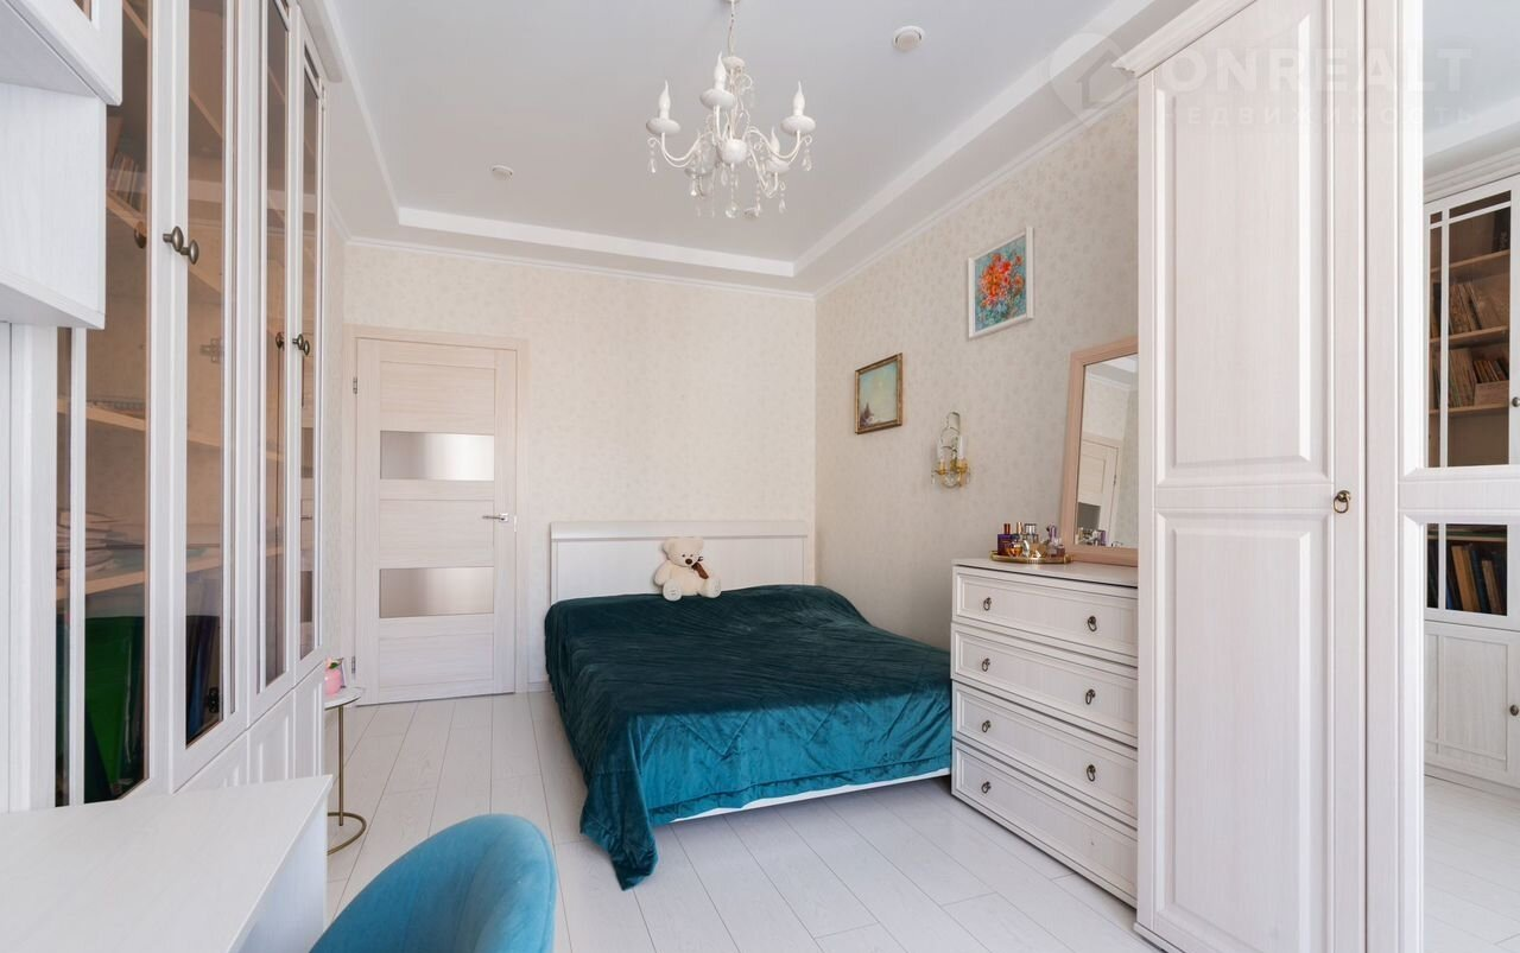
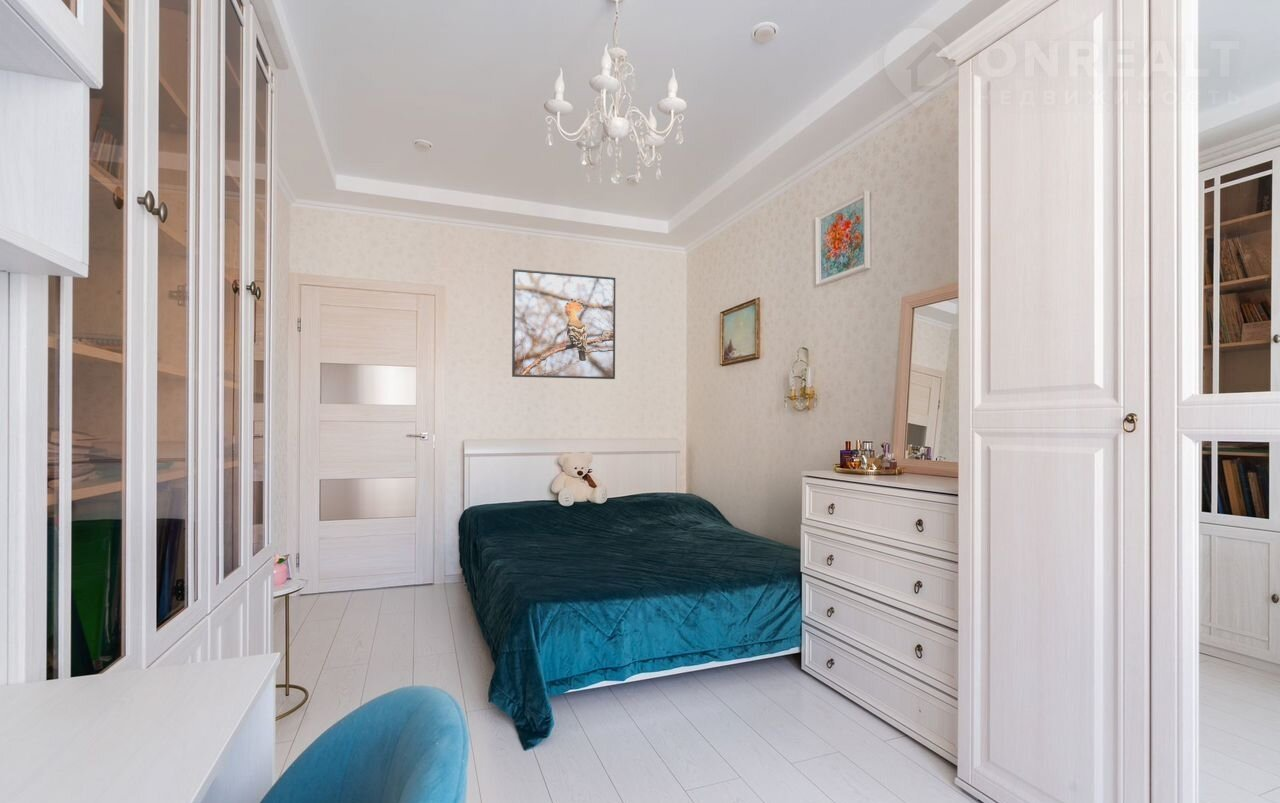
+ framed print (565, 325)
